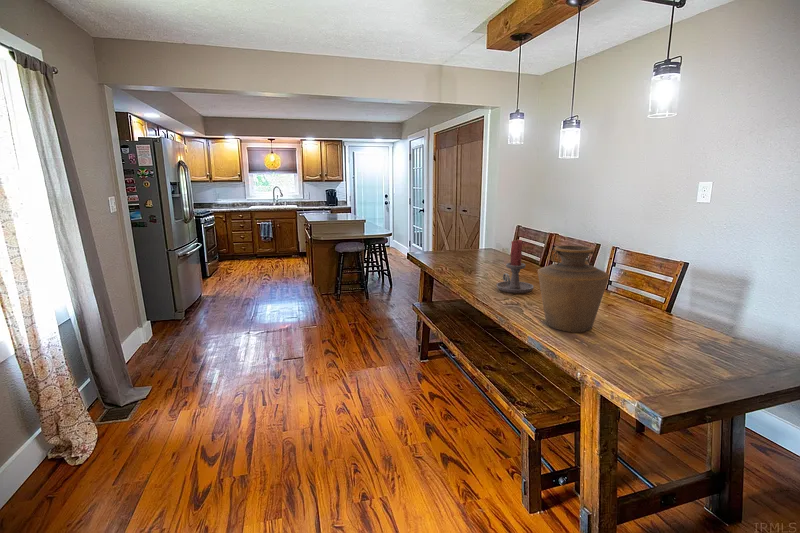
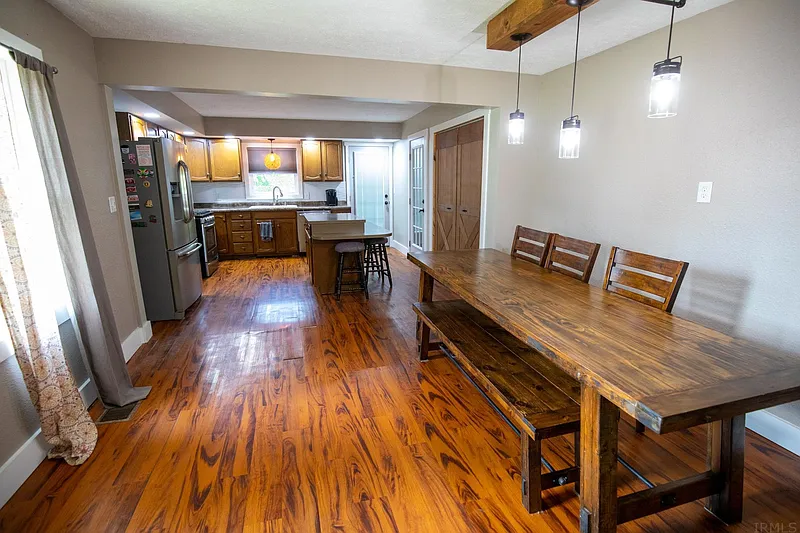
- candle holder (513, 264)
- vase (571, 287)
